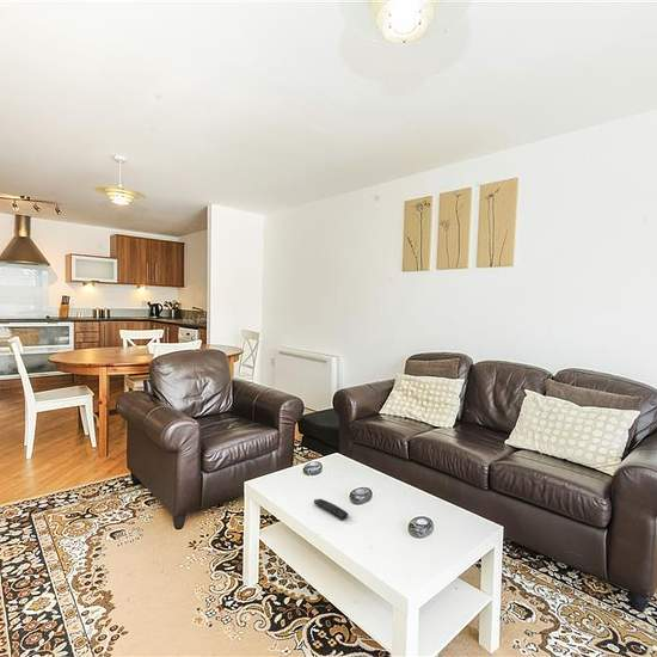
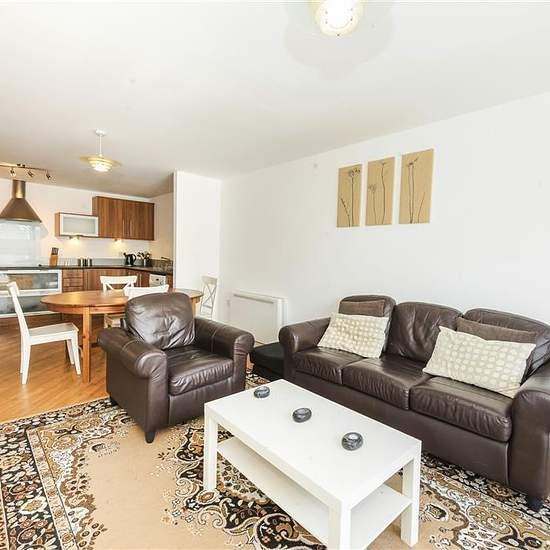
- remote control (328, 506)
